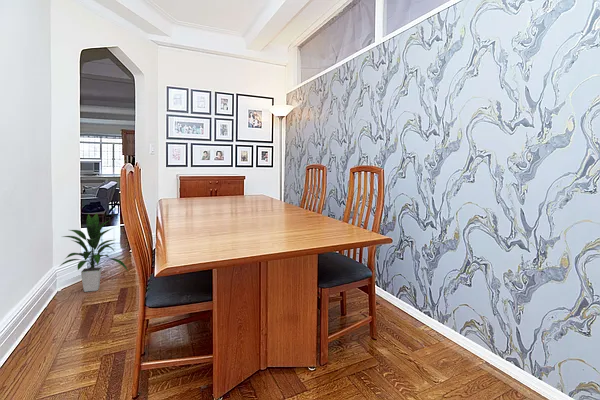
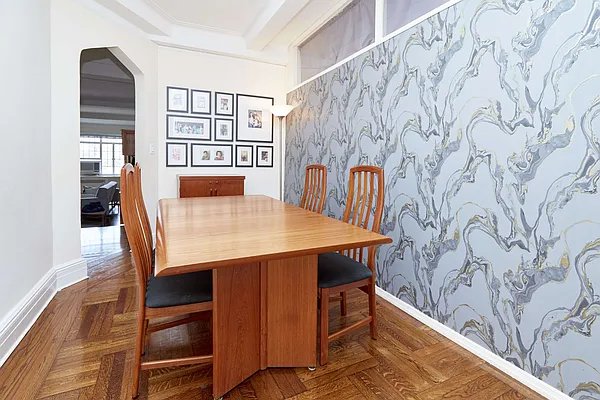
- indoor plant (93, 251)
